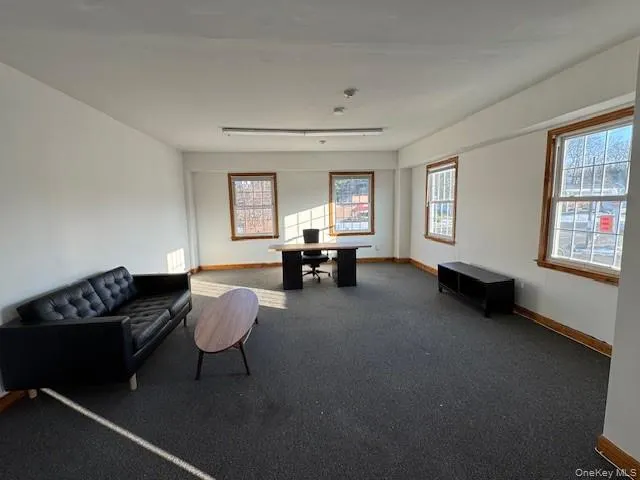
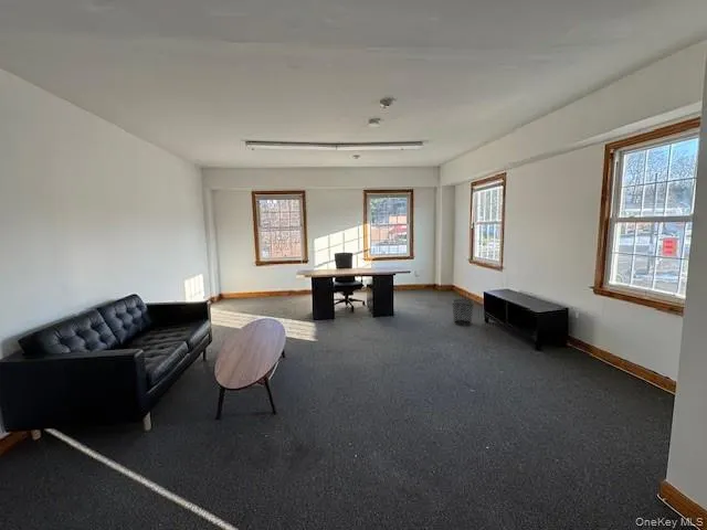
+ waste bin (462, 312)
